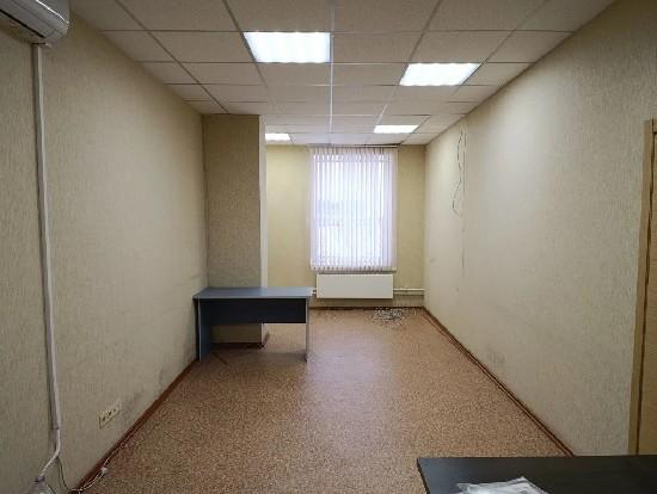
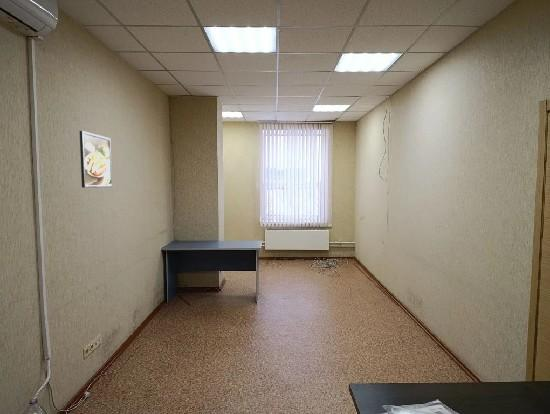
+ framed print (97, 161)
